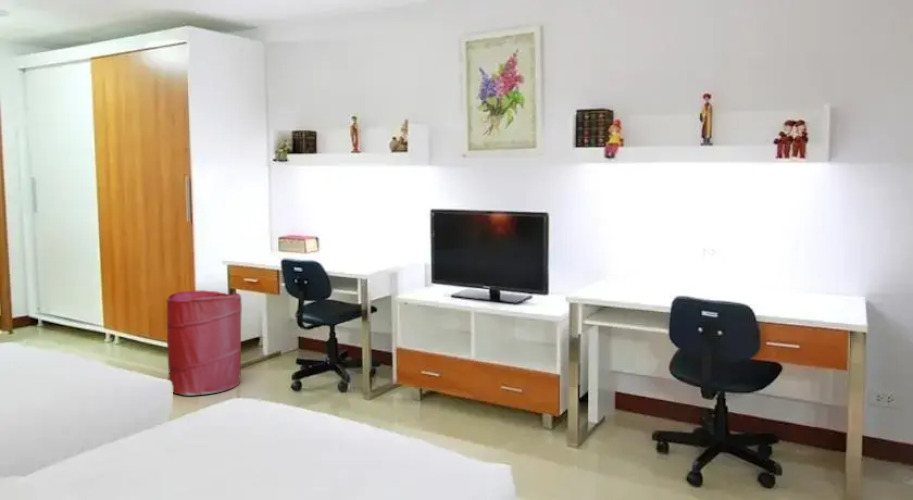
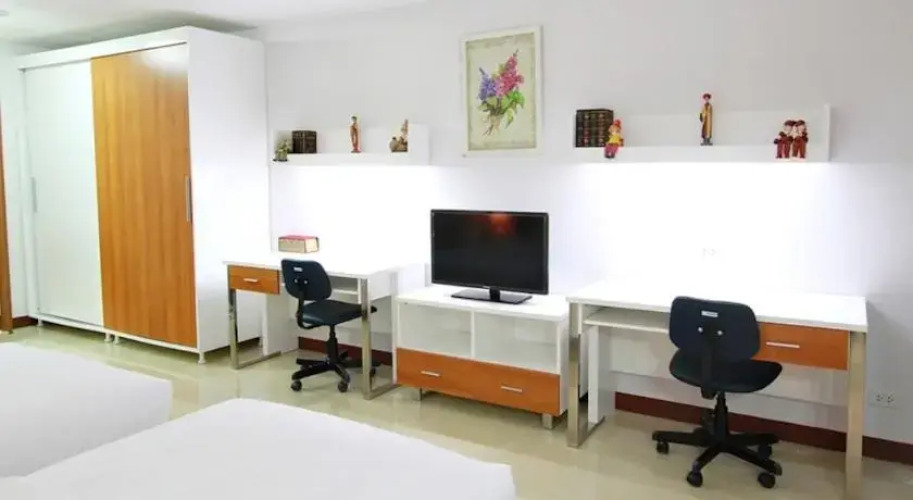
- laundry hamper (205, 338)
